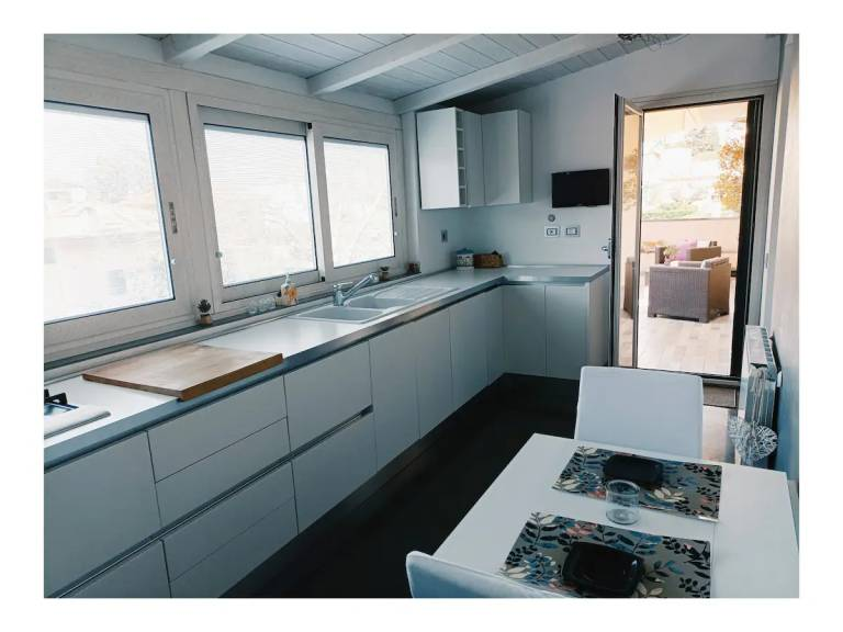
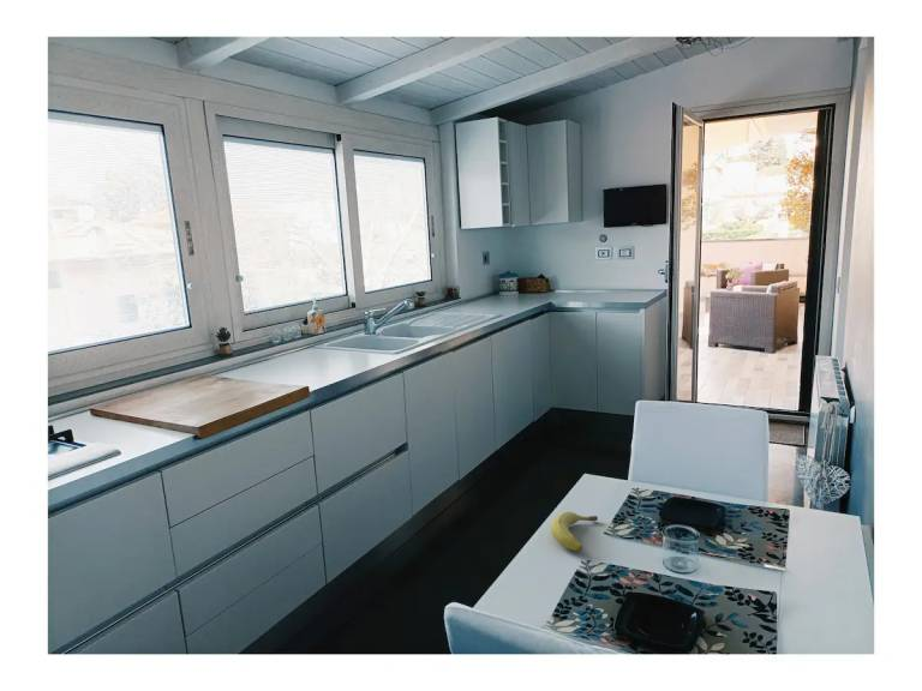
+ fruit (570, 524)
